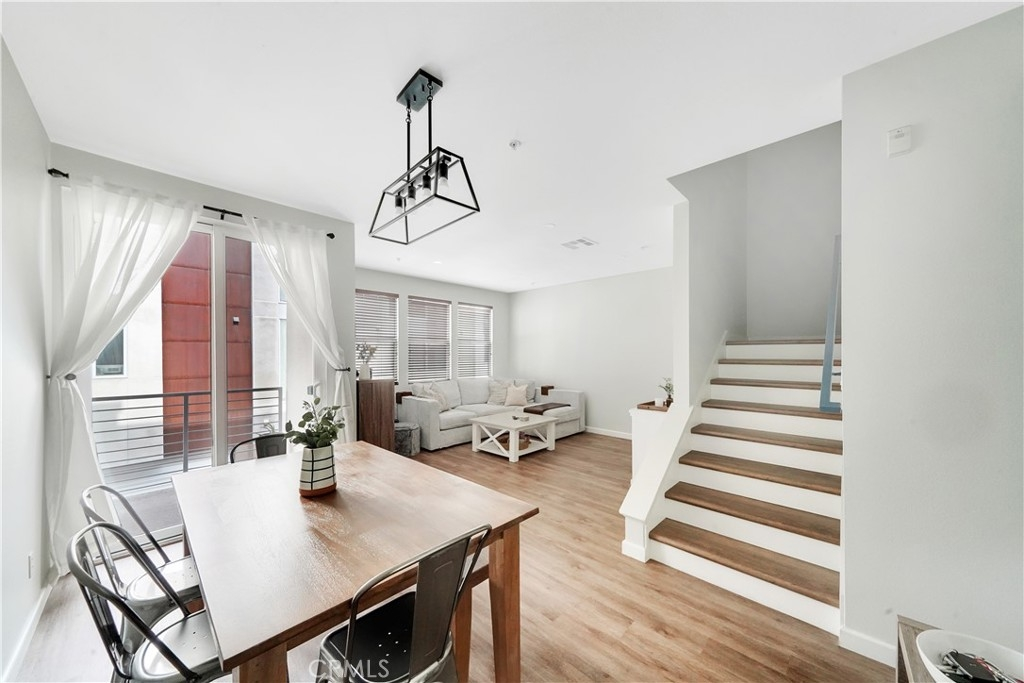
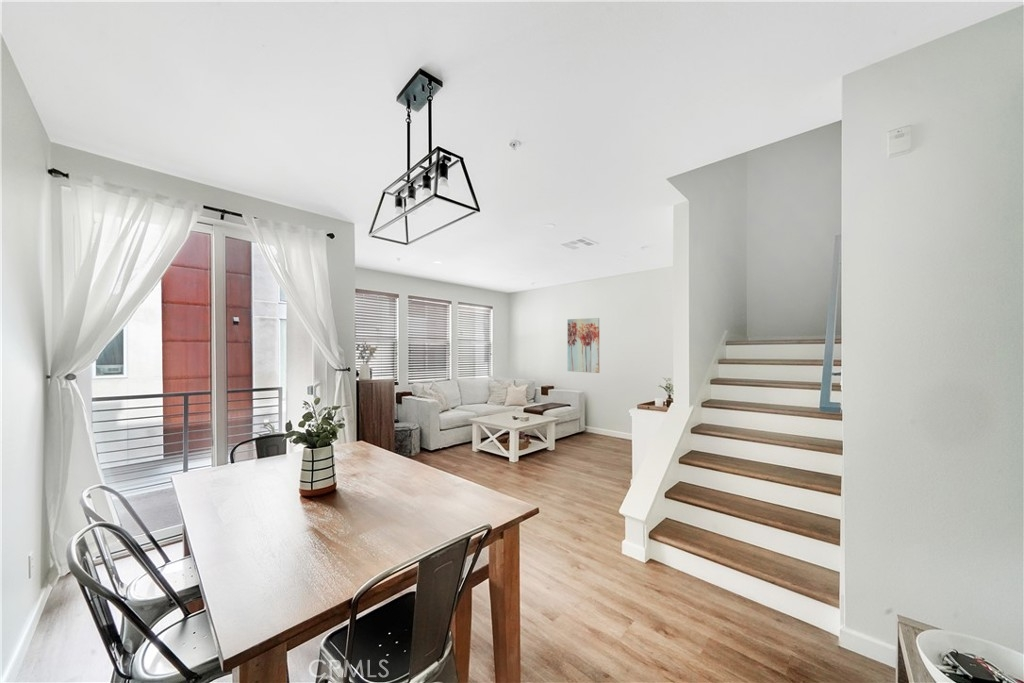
+ wall art (582, 345)
